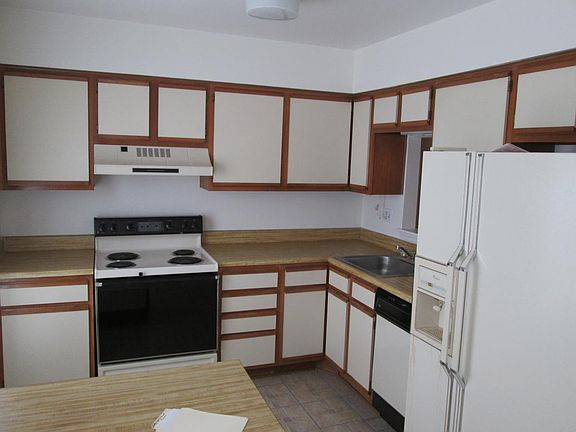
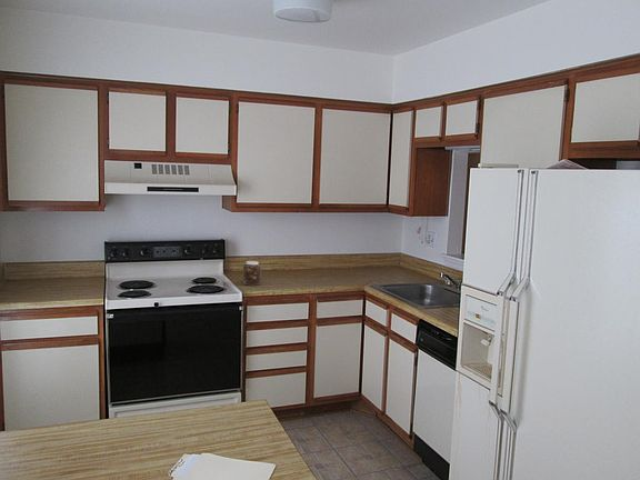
+ jar (251, 272)
